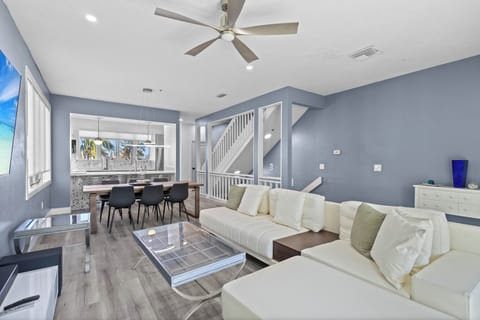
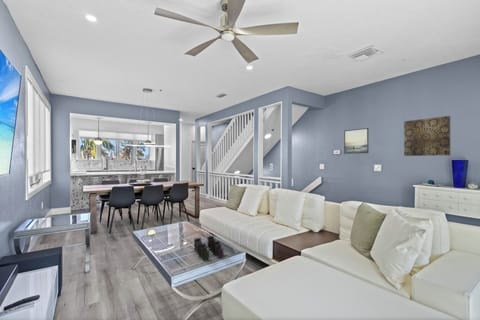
+ book (208, 247)
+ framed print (355, 141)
+ wall art (425, 137)
